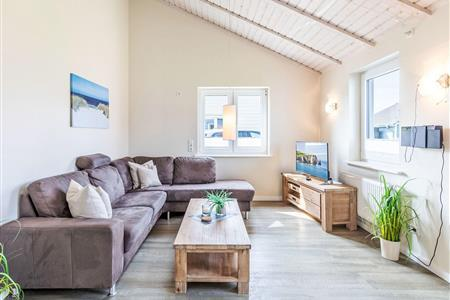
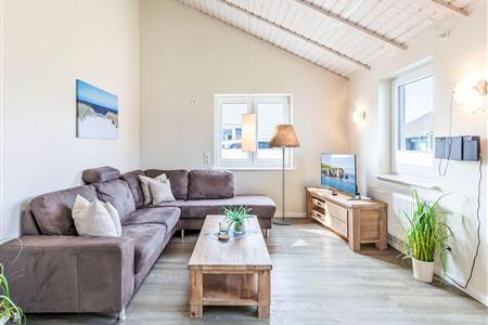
+ floor lamp (283, 173)
